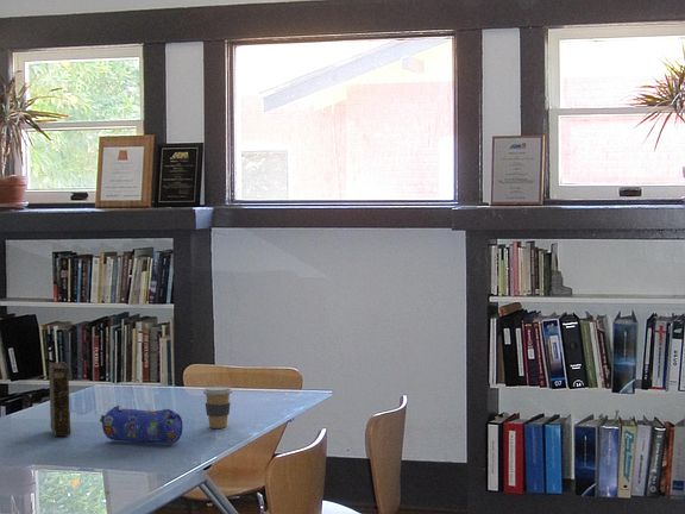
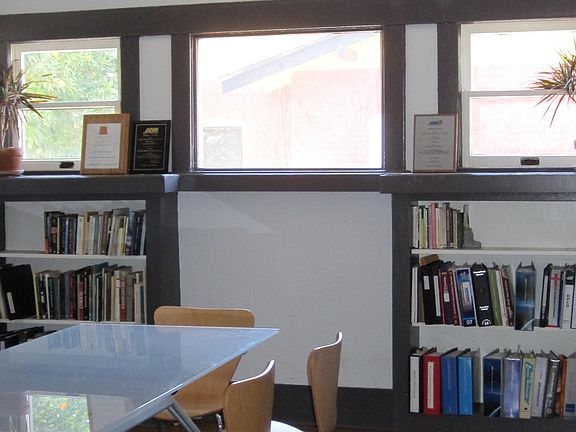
- pencil case (142, 424)
- coffee cup (218, 407)
- book (59, 397)
